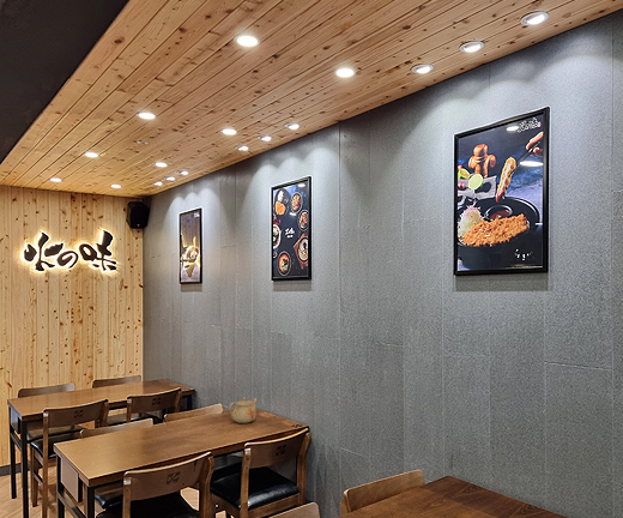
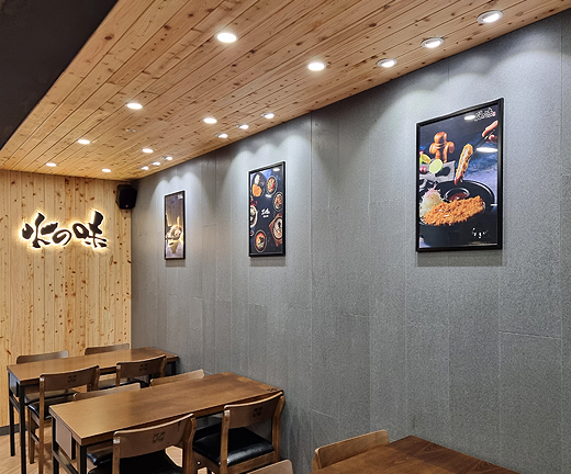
- teapot (243, 409)
